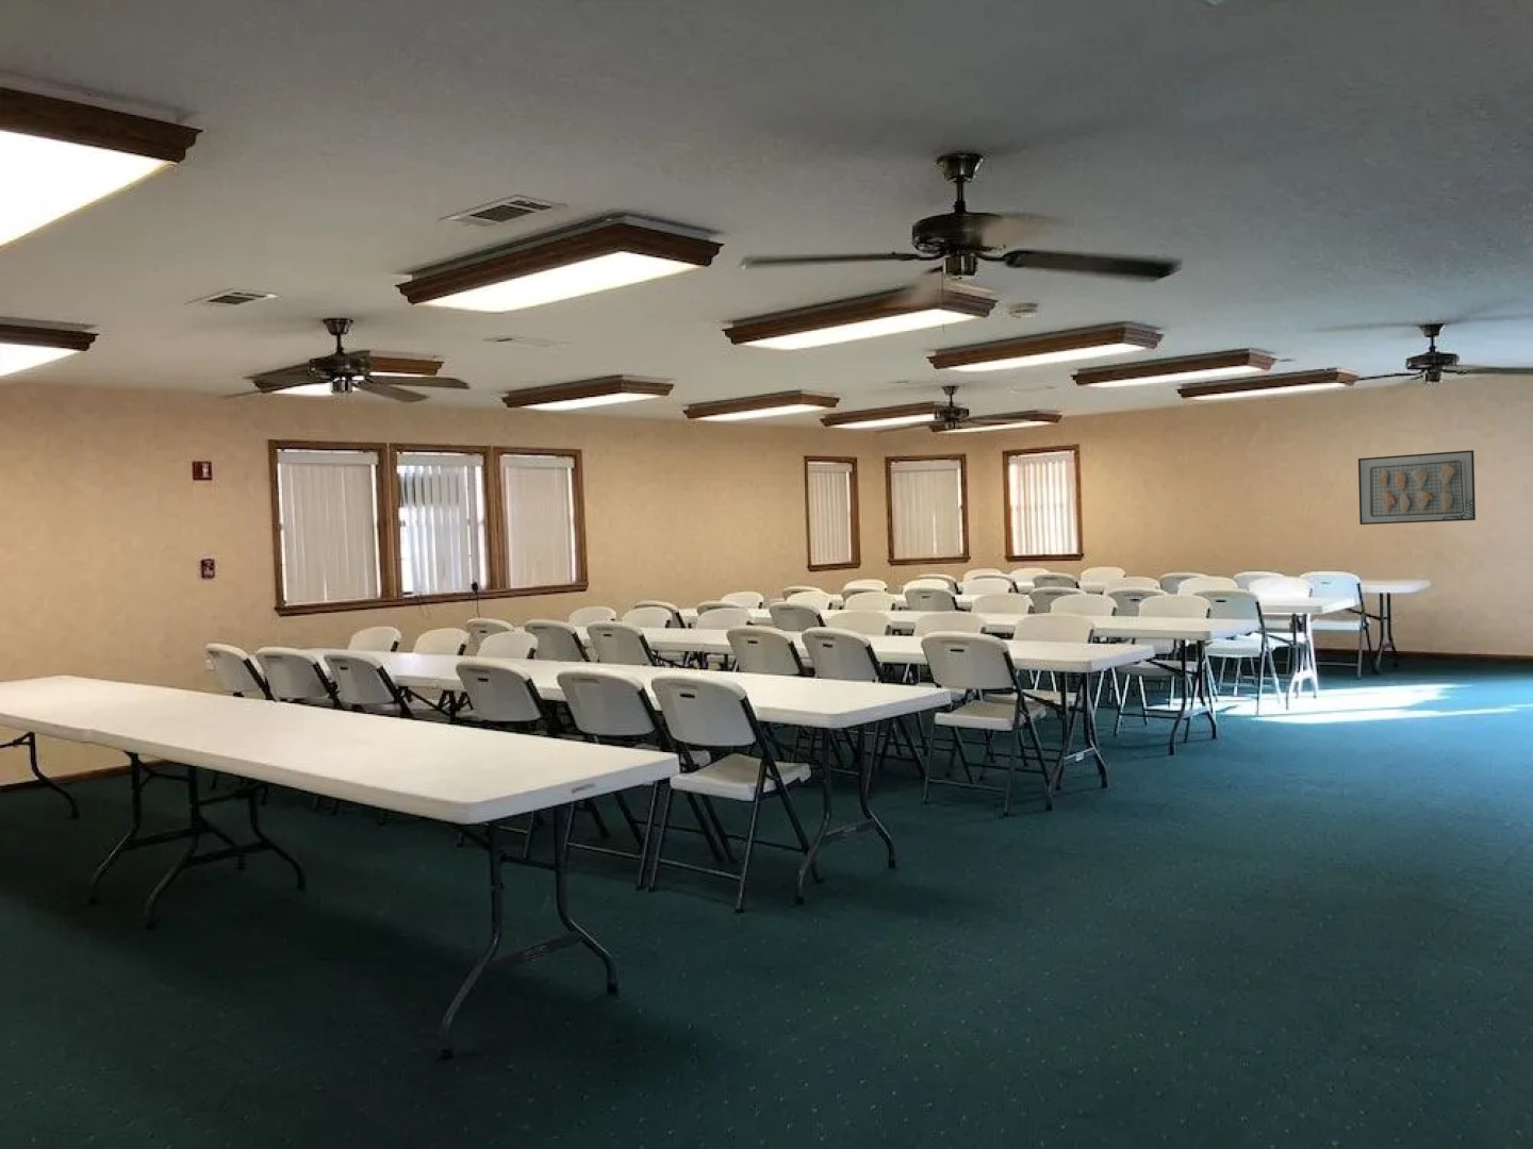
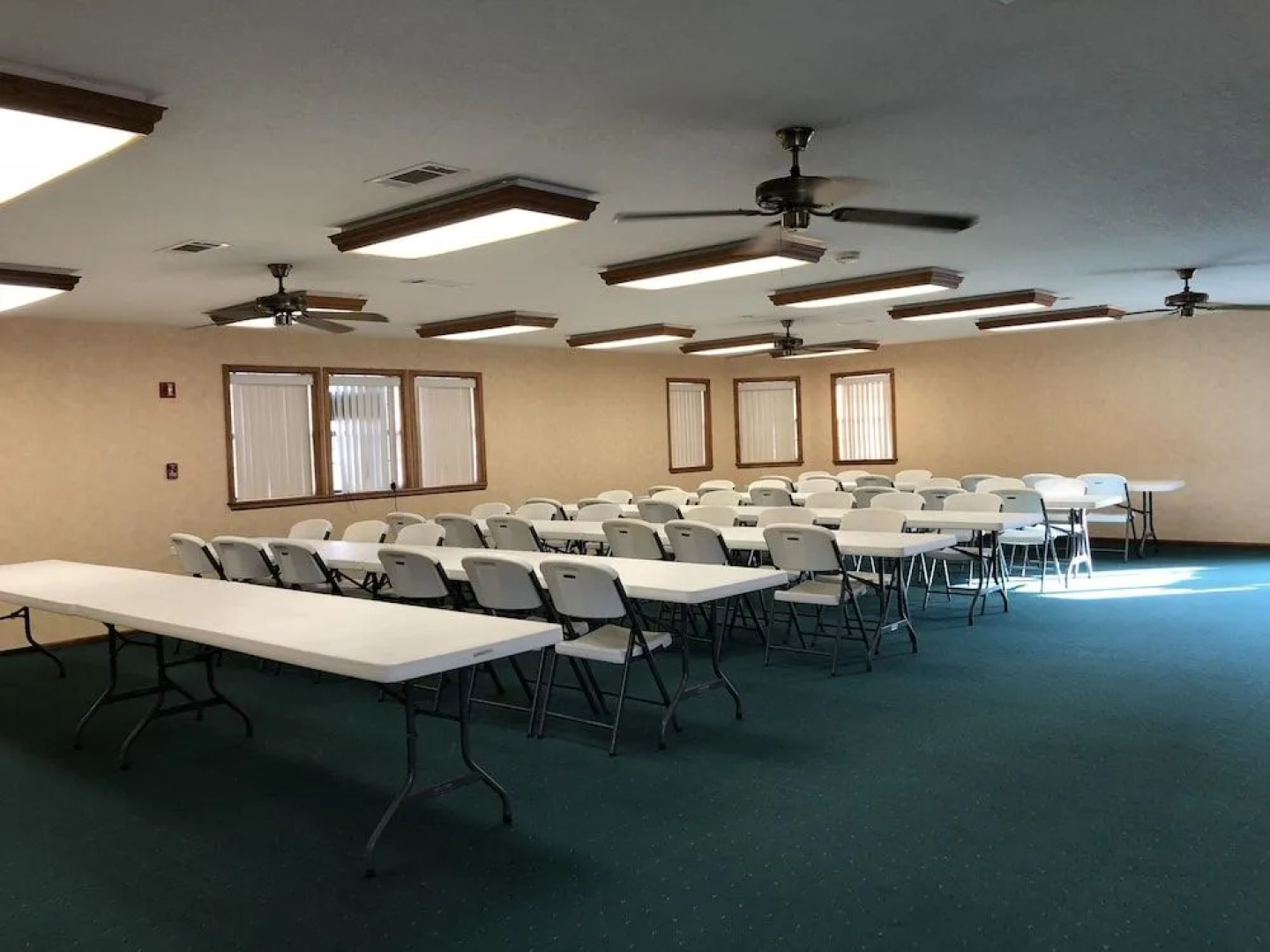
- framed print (1415, 489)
